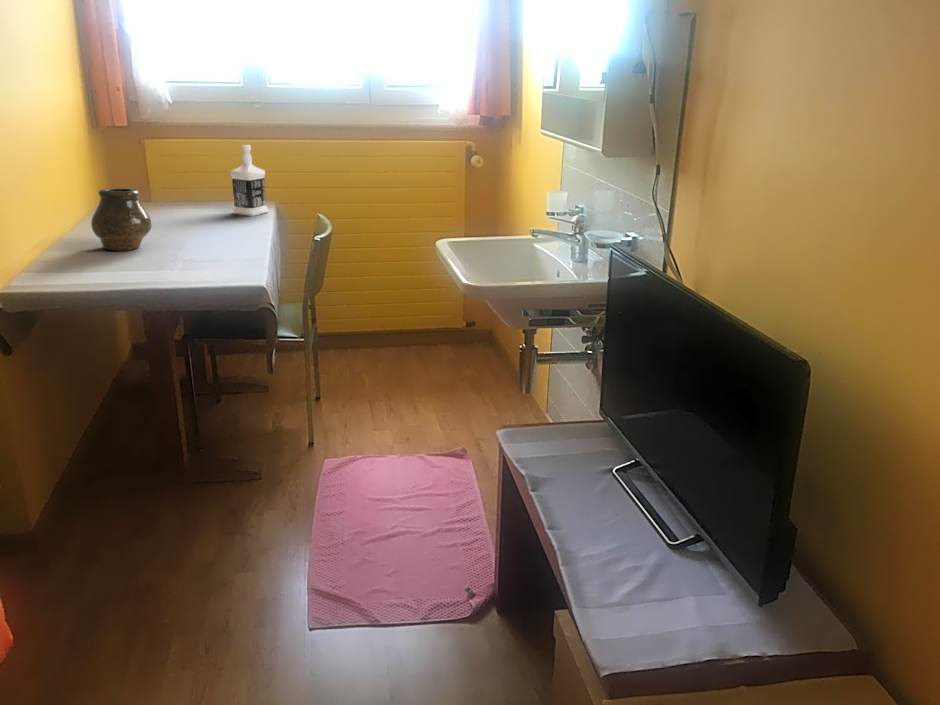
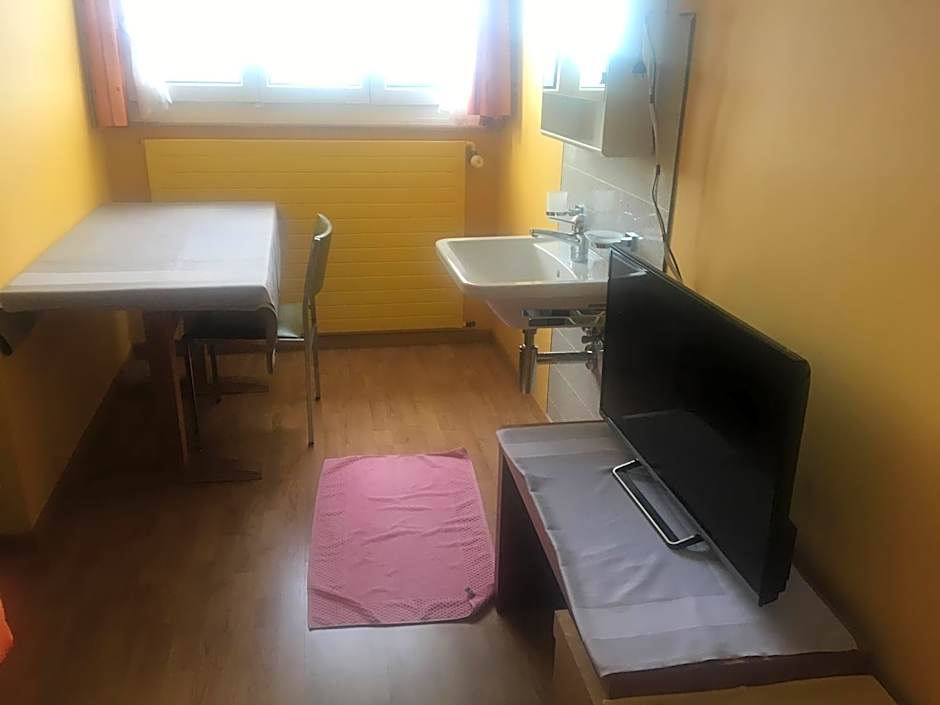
- vase (120, 218)
- bottle (248, 179)
